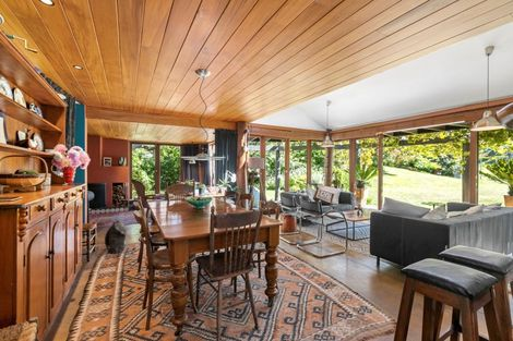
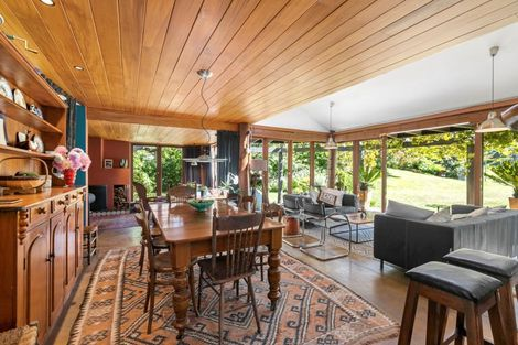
- backpack (116, 235)
